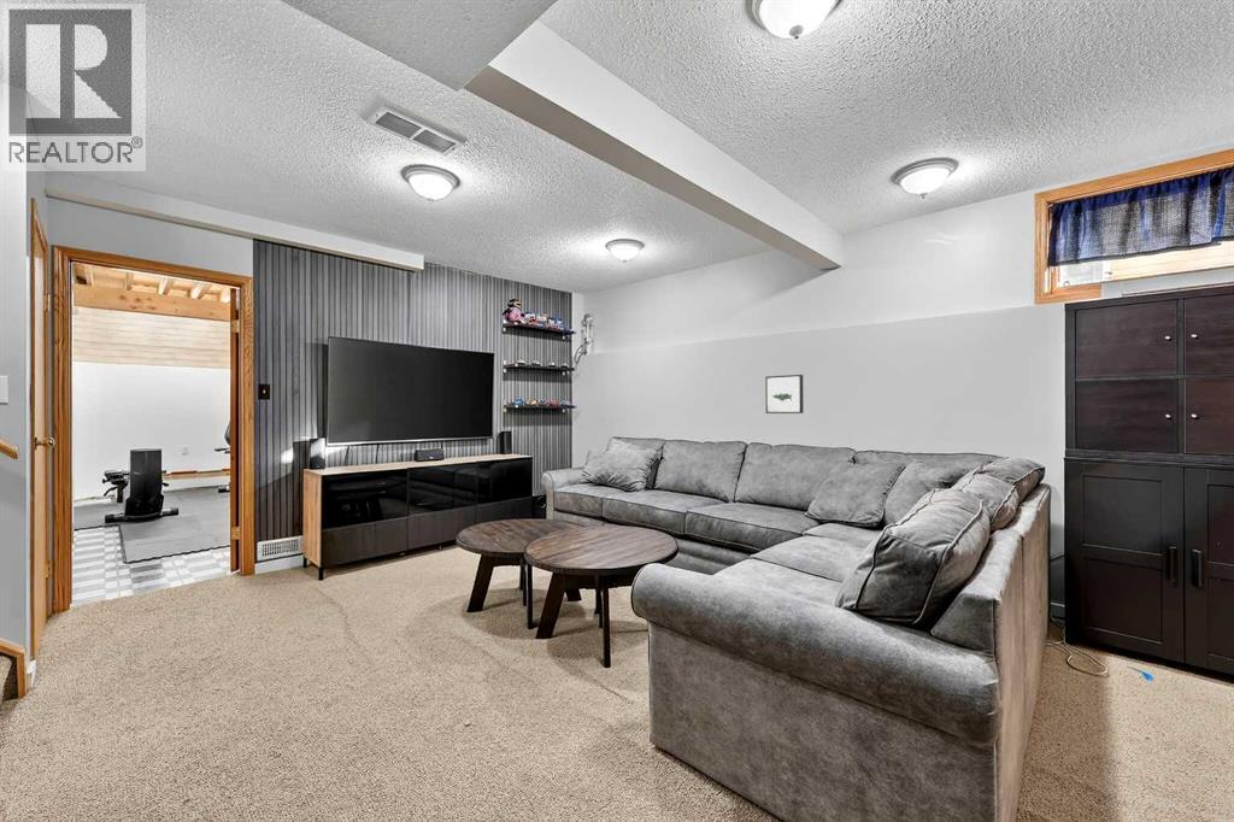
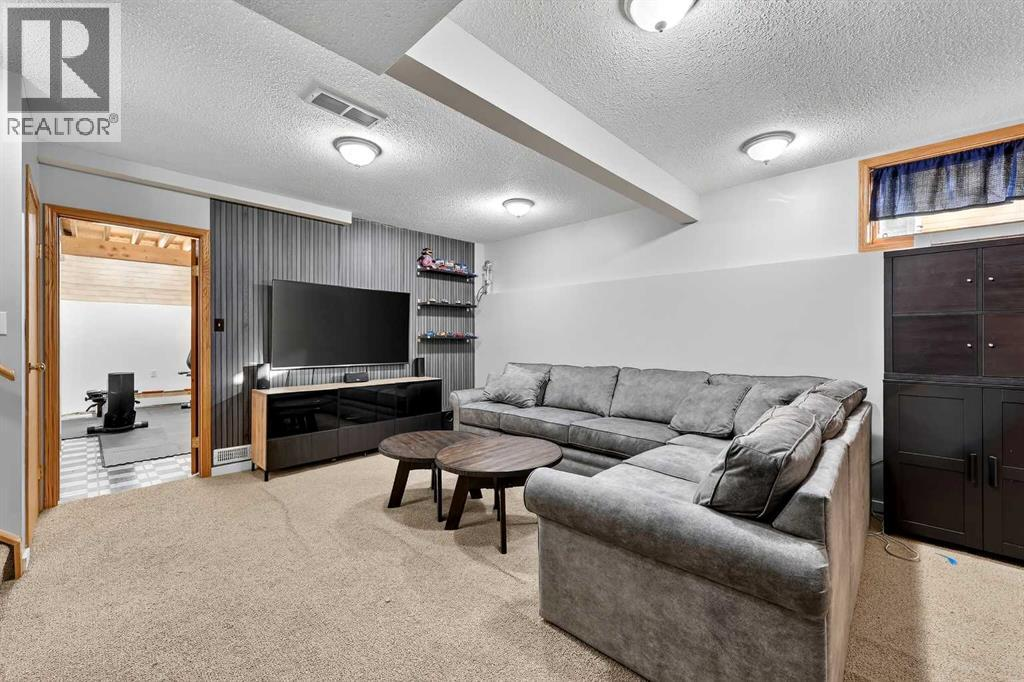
- wall art (783, 394)
